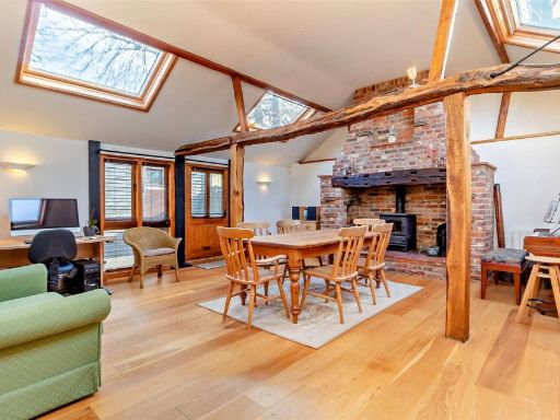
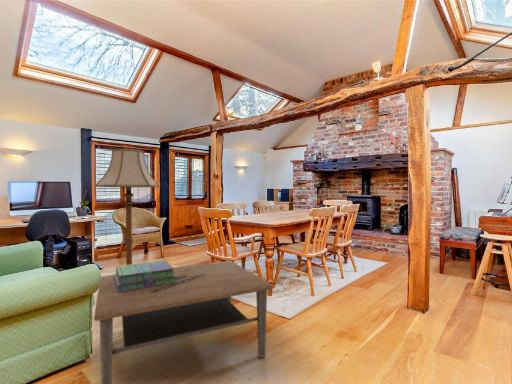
+ coffee table (182, 315)
+ stack of books (144, 273)
+ floor lamp (129, 224)
